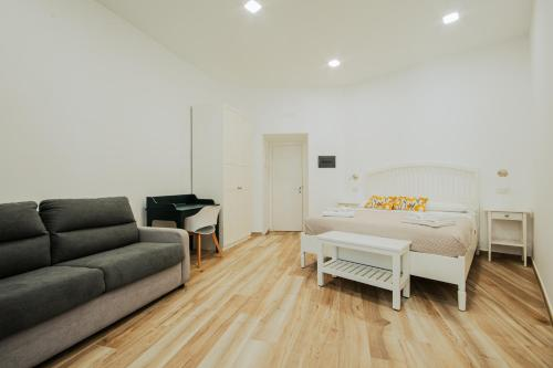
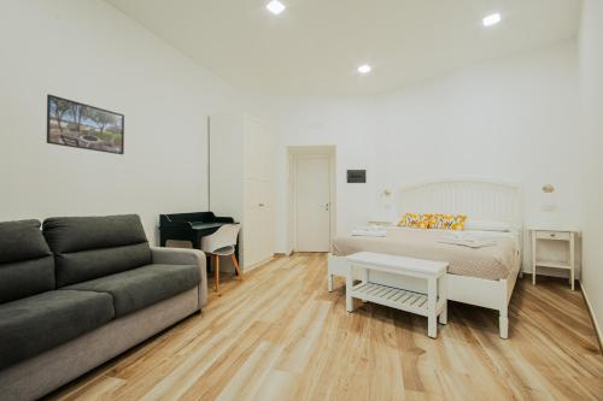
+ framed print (89, 126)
